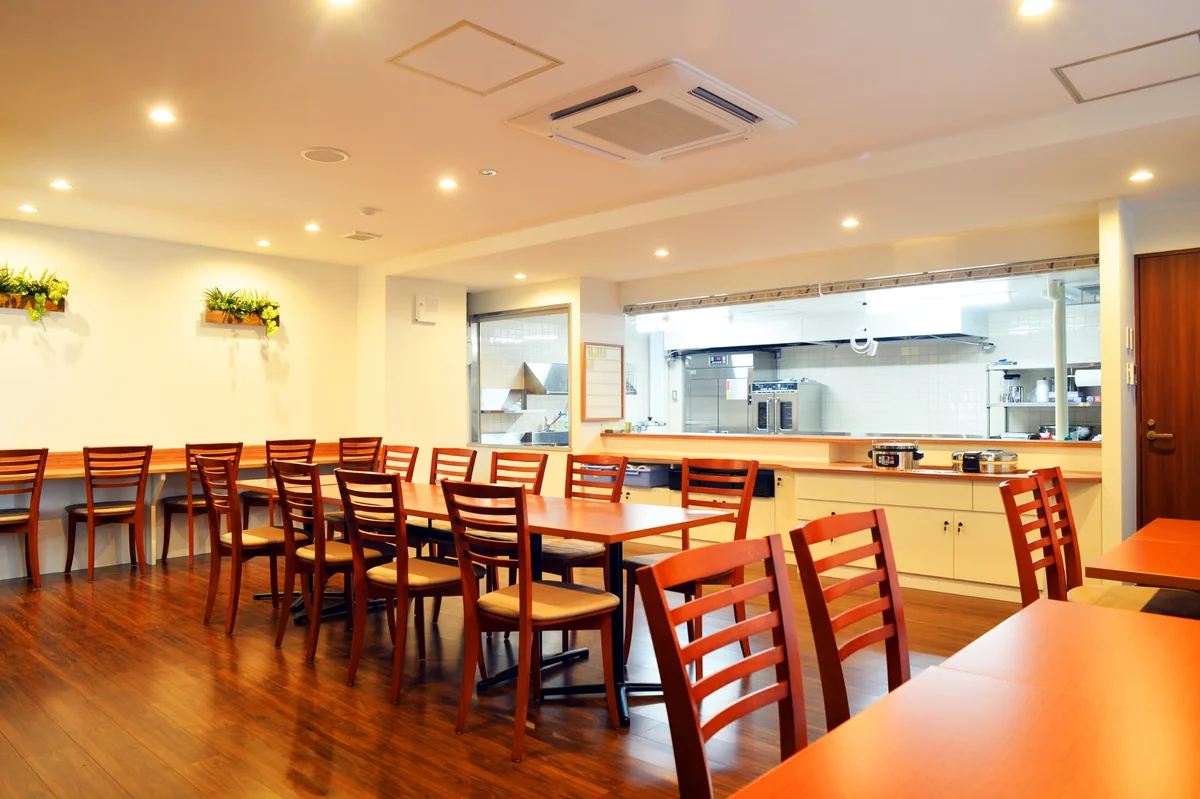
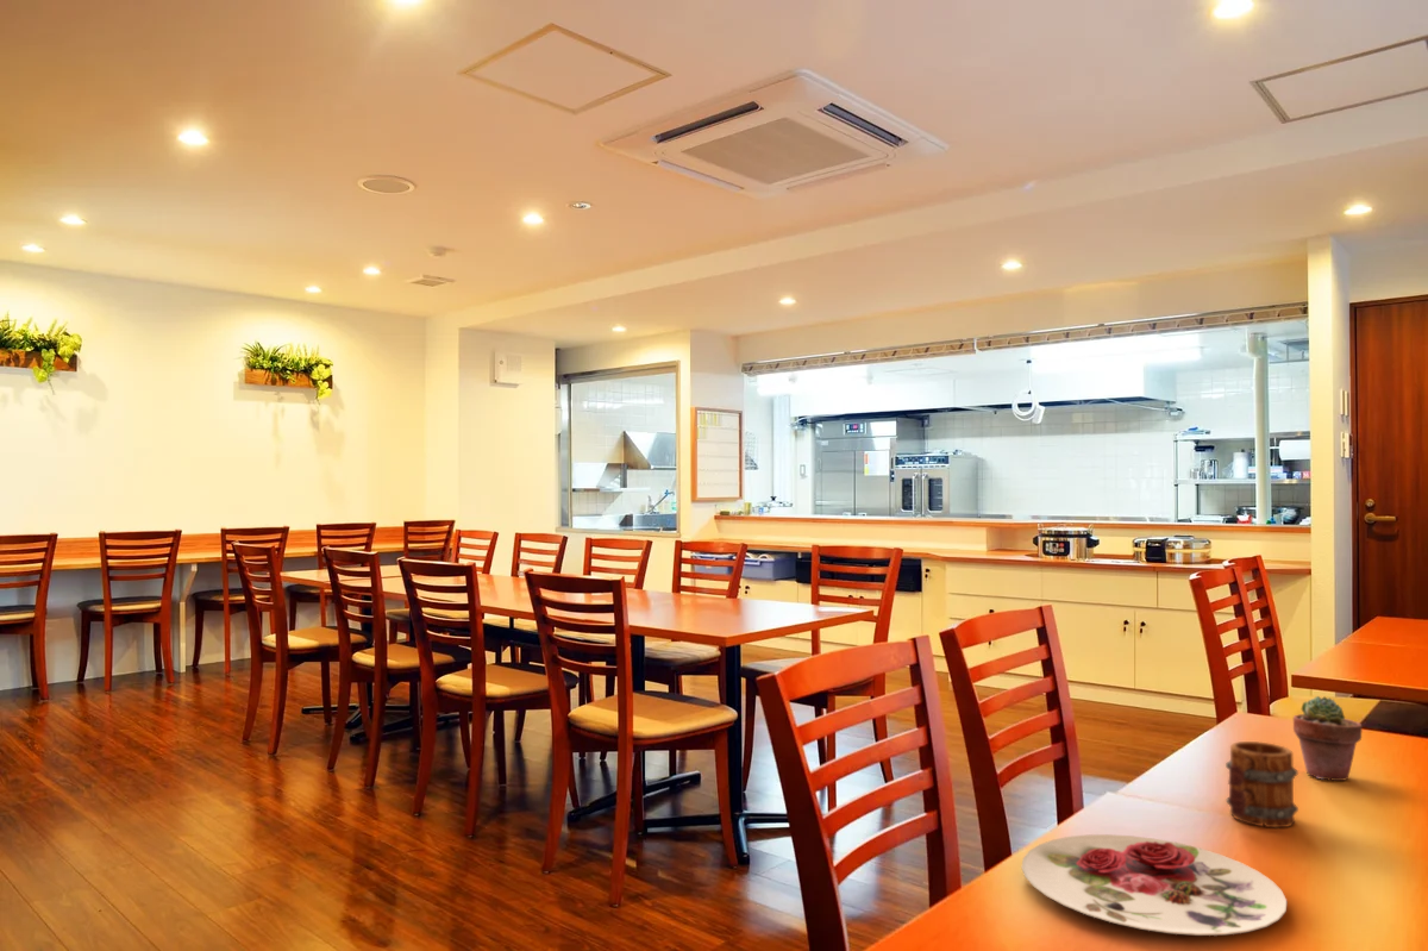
+ potted succulent (1327, 736)
+ mug (1255, 781)
+ plate (1147, 877)
